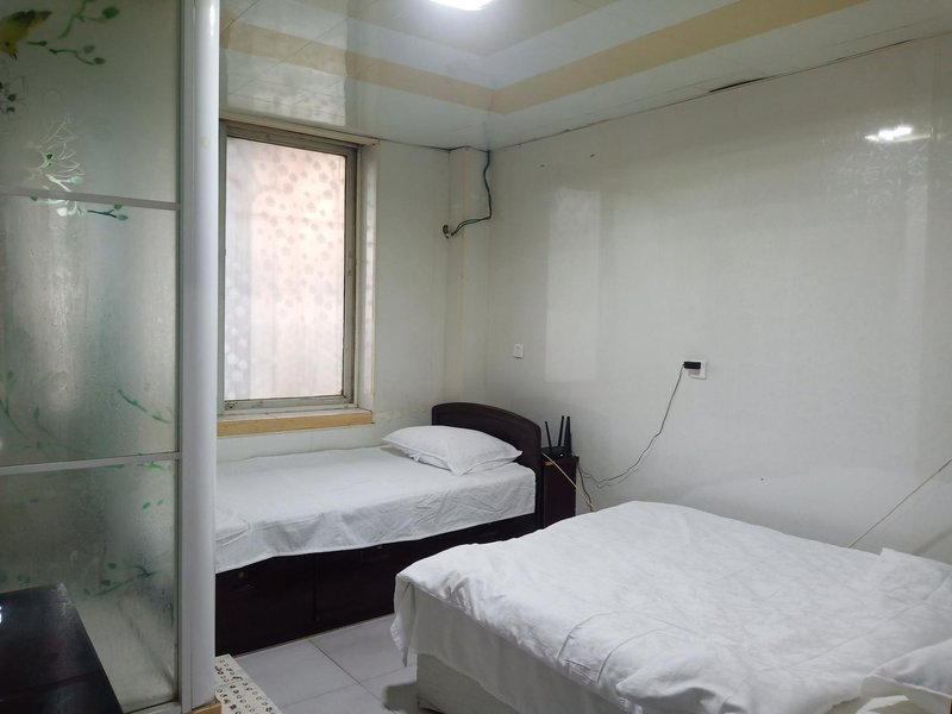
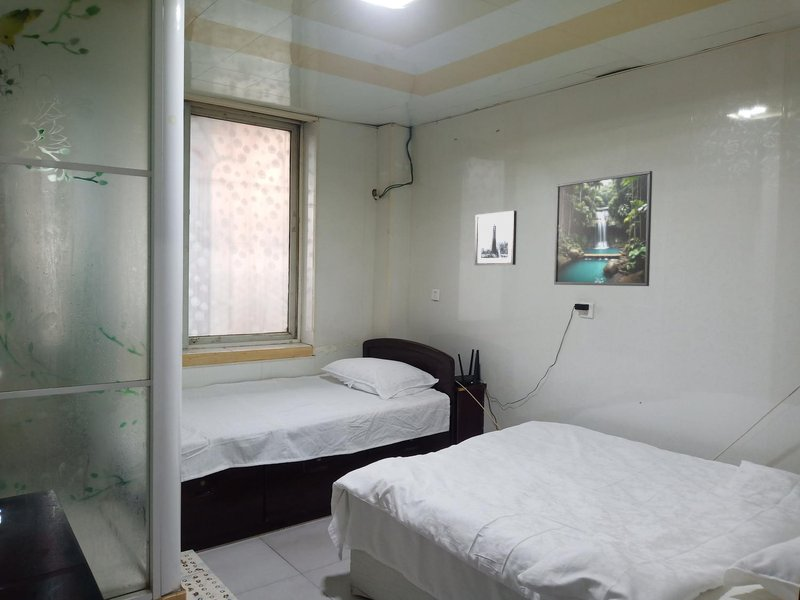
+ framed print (599, 231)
+ wall art (494, 239)
